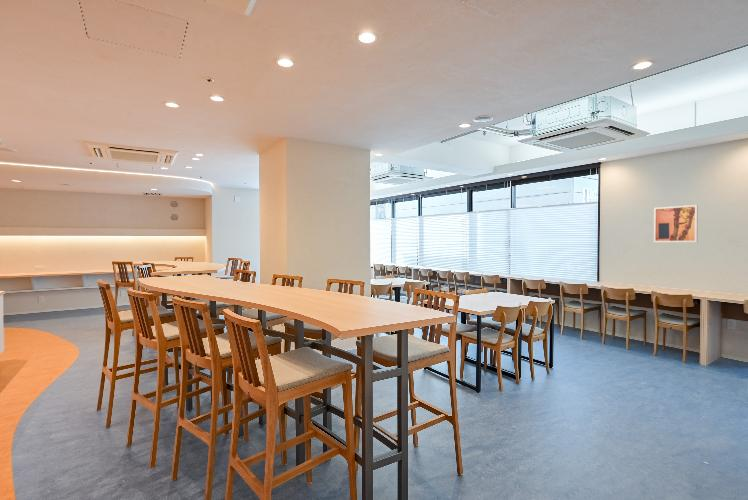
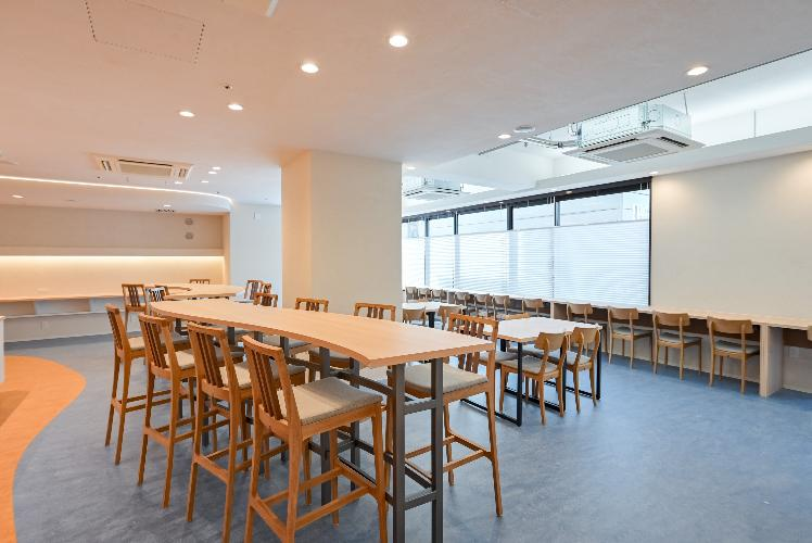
- wall art (675, 224)
